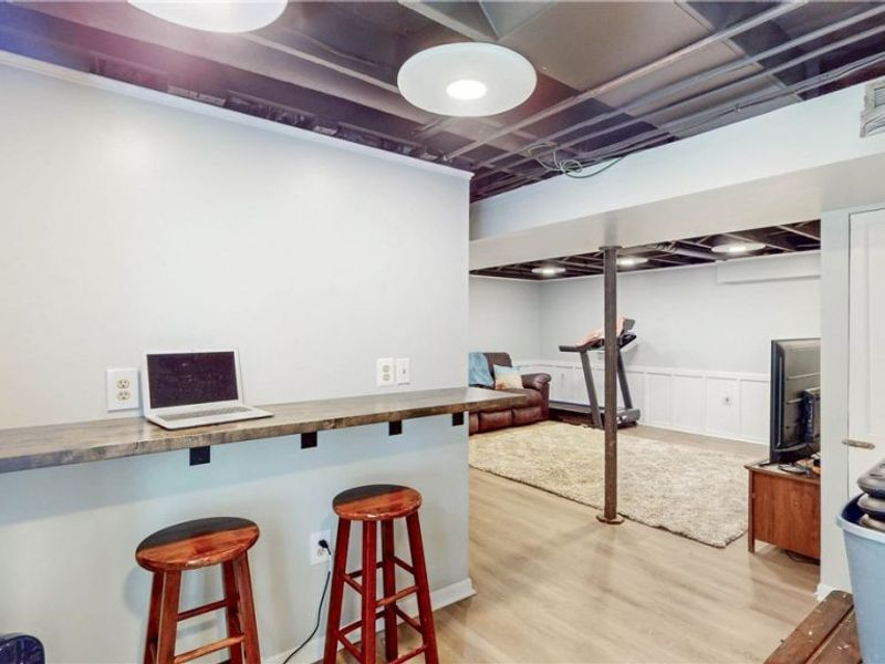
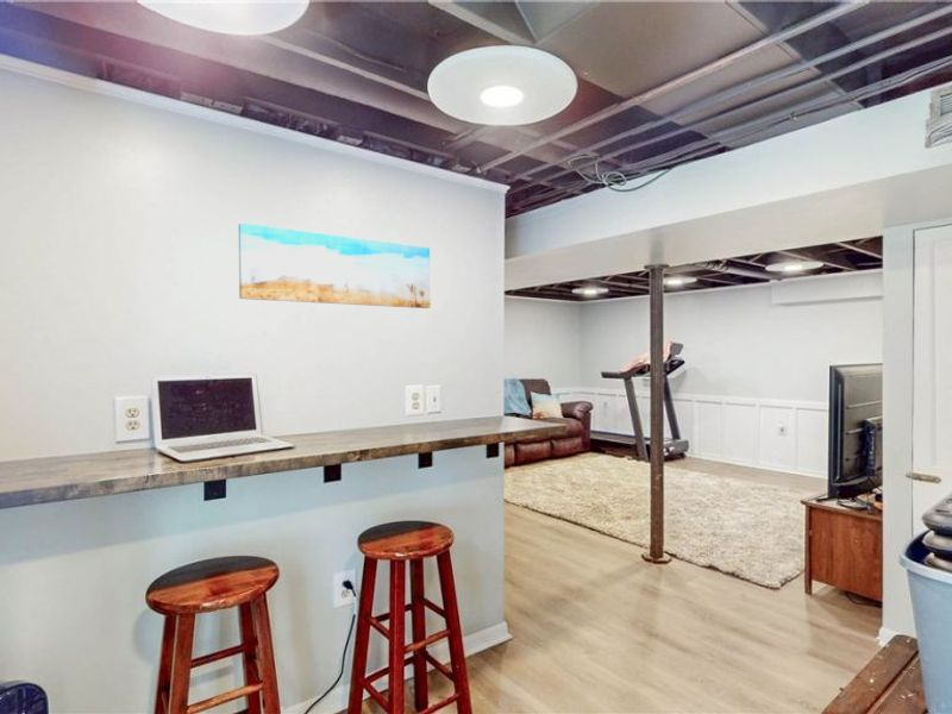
+ wall art (343, 270)
